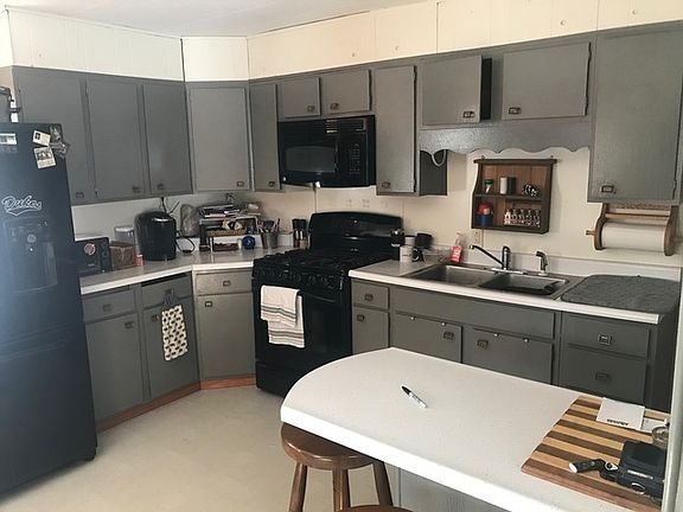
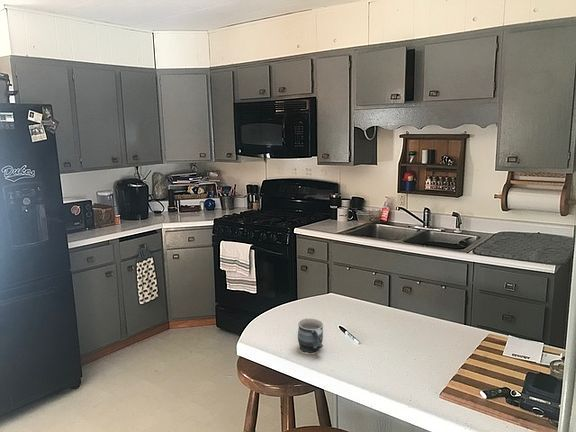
+ mug (313, 337)
